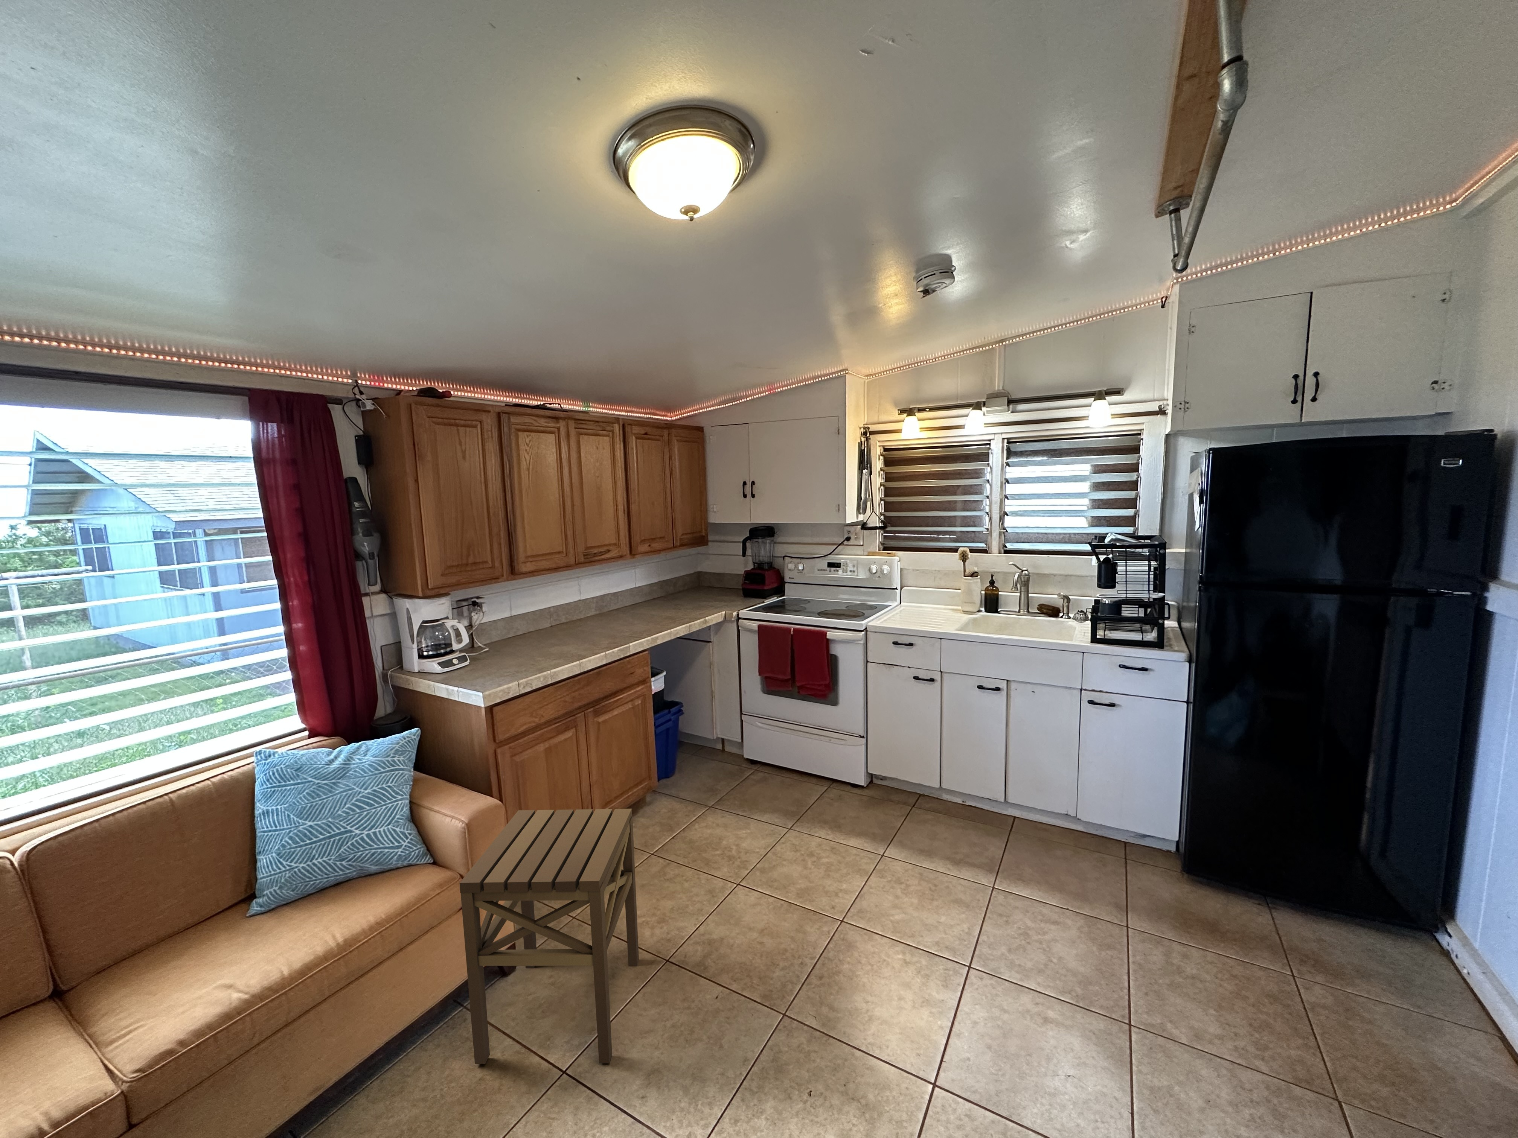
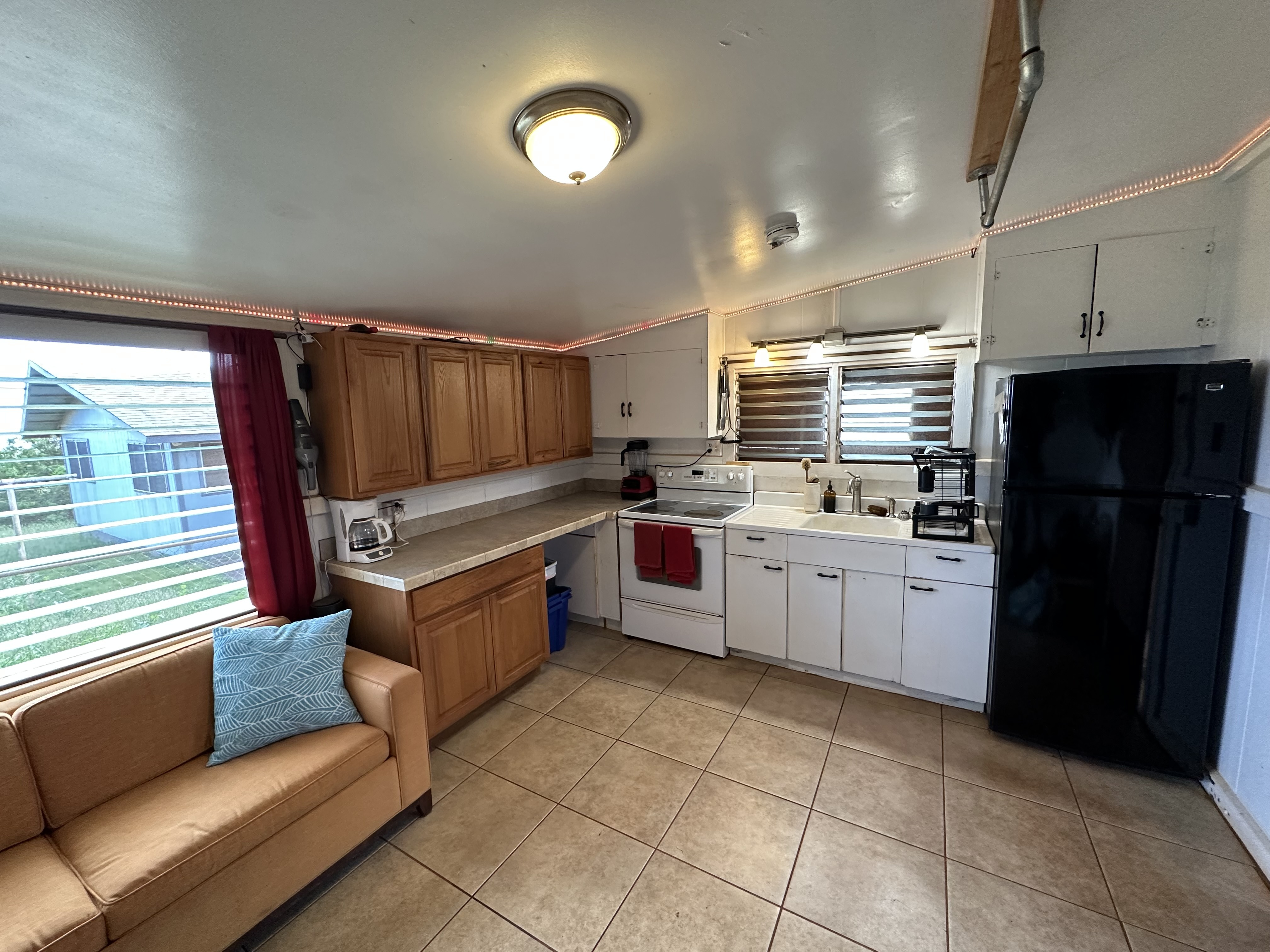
- side table (557, 930)
